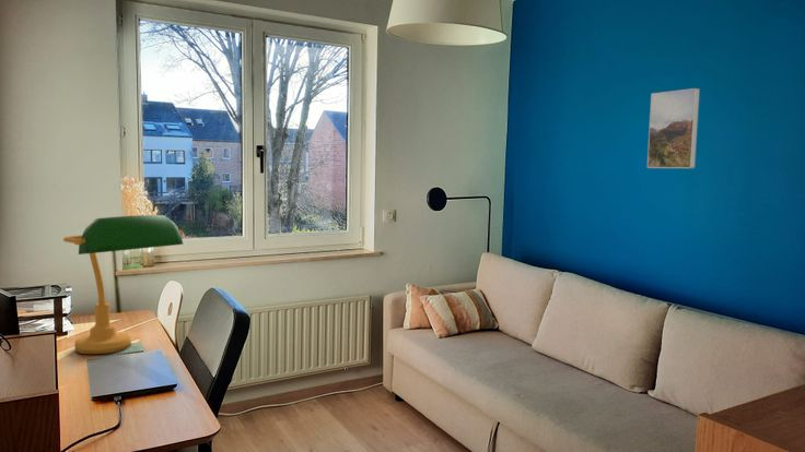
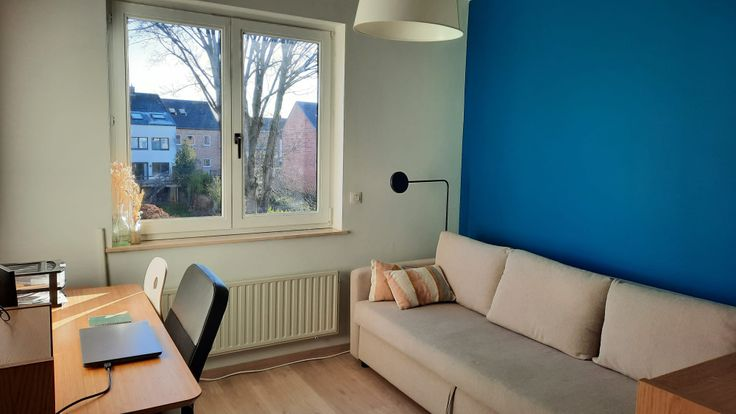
- desk lamp (103, 285)
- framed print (672, 129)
